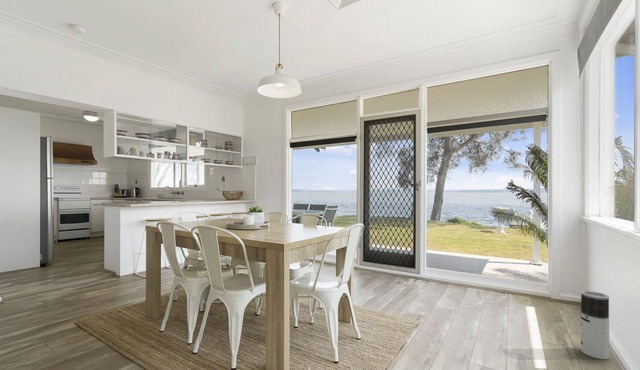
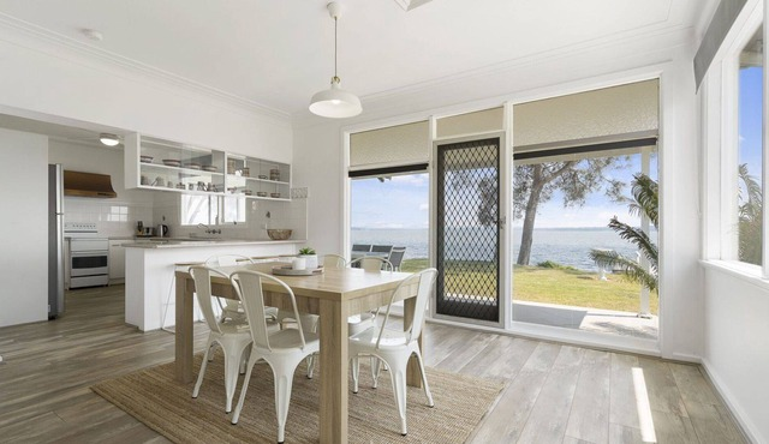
- air purifier (594, 323)
